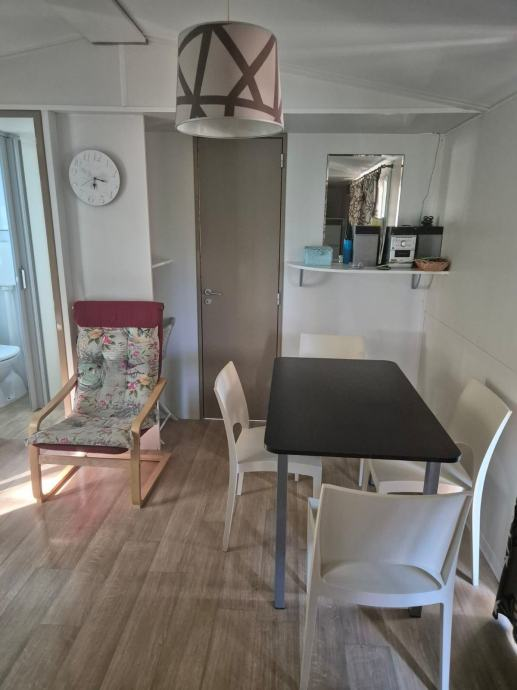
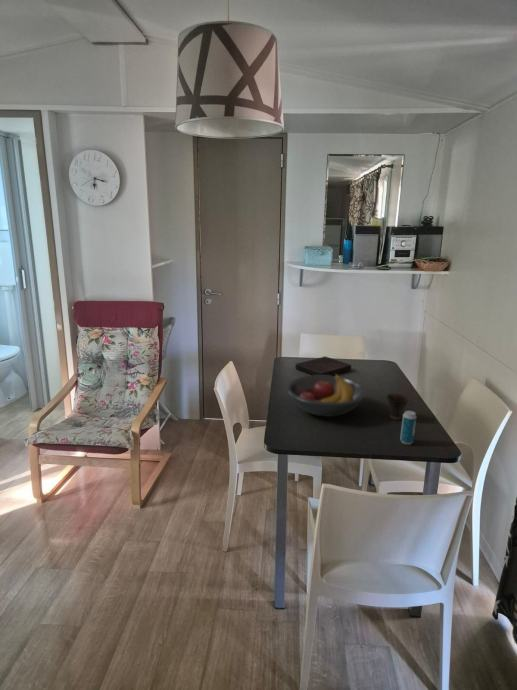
+ beverage can (408, 427)
+ book (323, 366)
+ fruit bowl (325, 395)
+ cup (396, 407)
